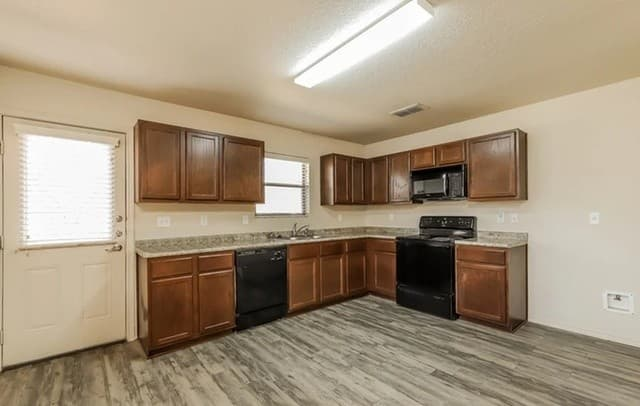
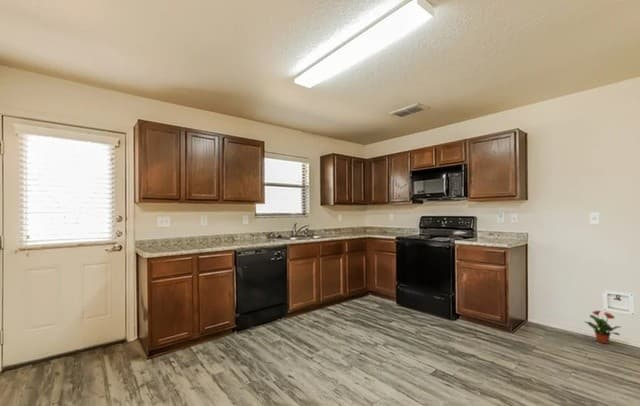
+ potted plant (602, 326)
